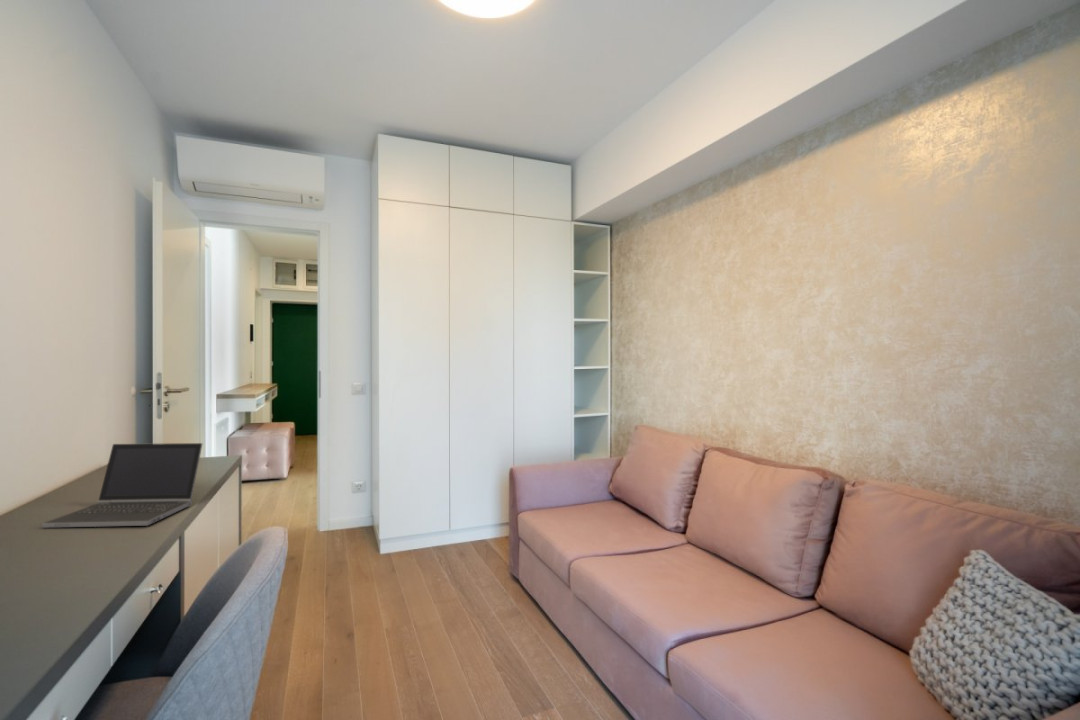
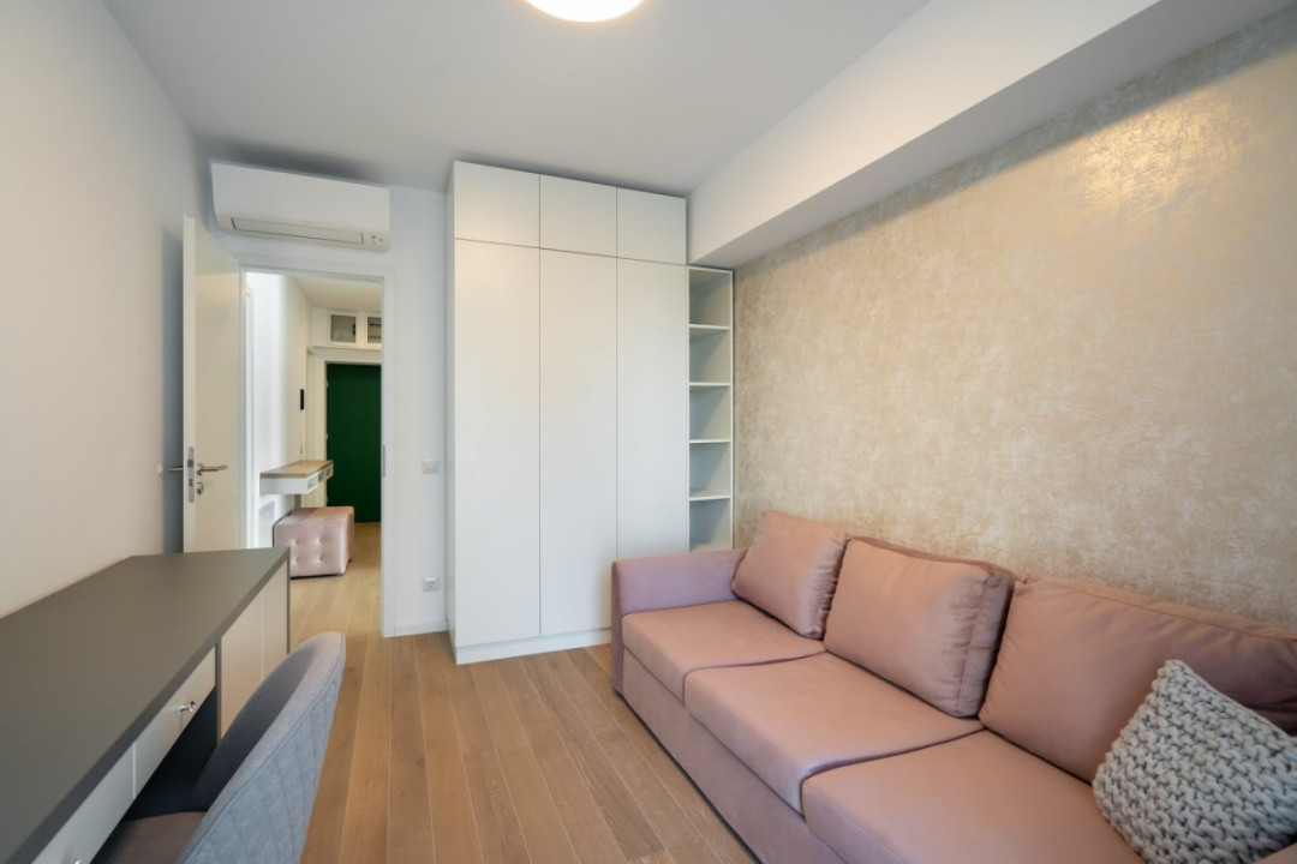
- laptop computer (129, 481)
